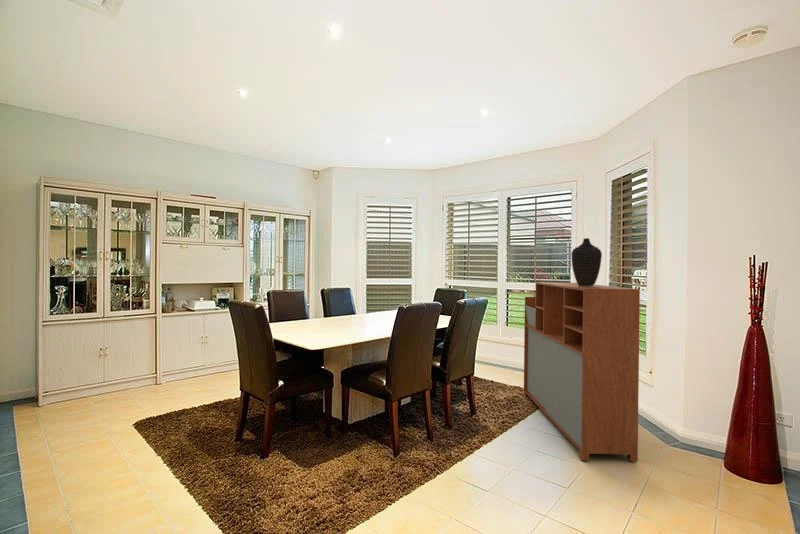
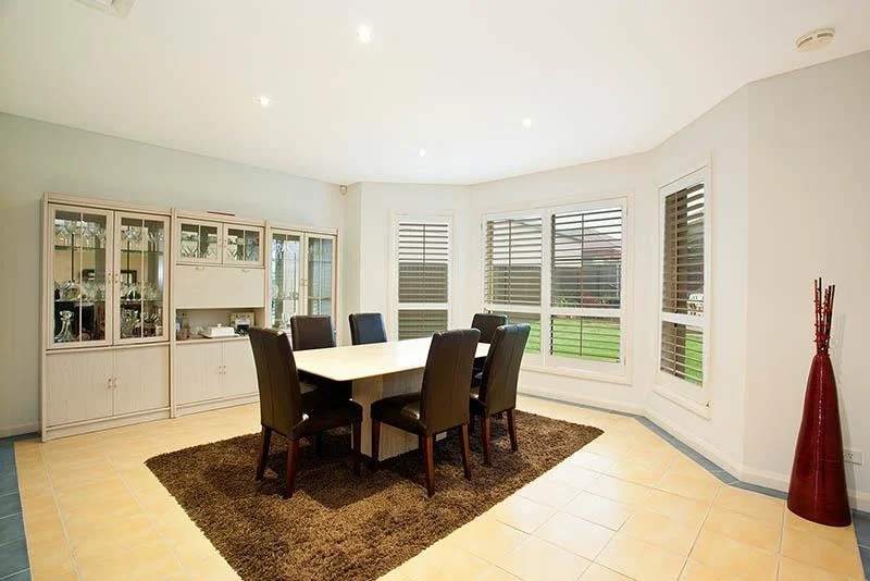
- decorative vase (586, 262)
- storage cabinet (570, 353)
